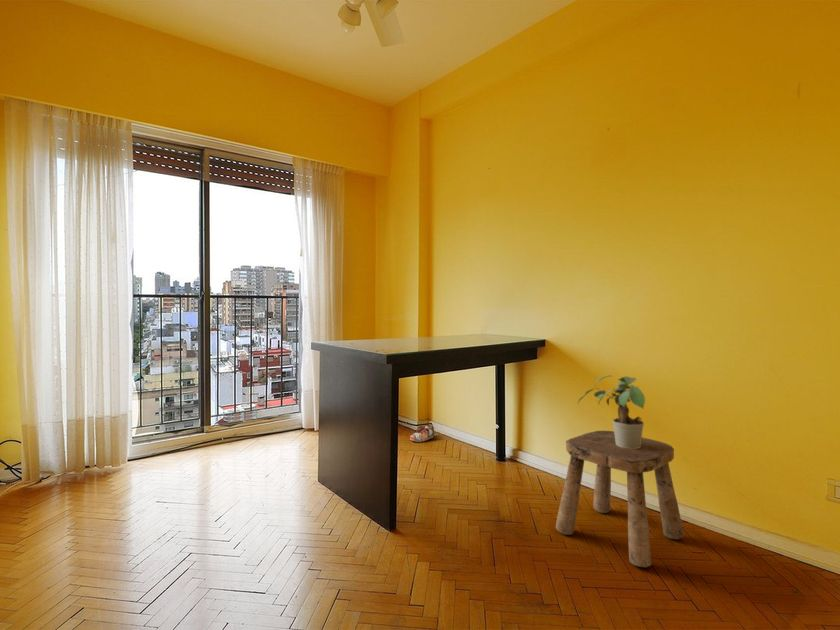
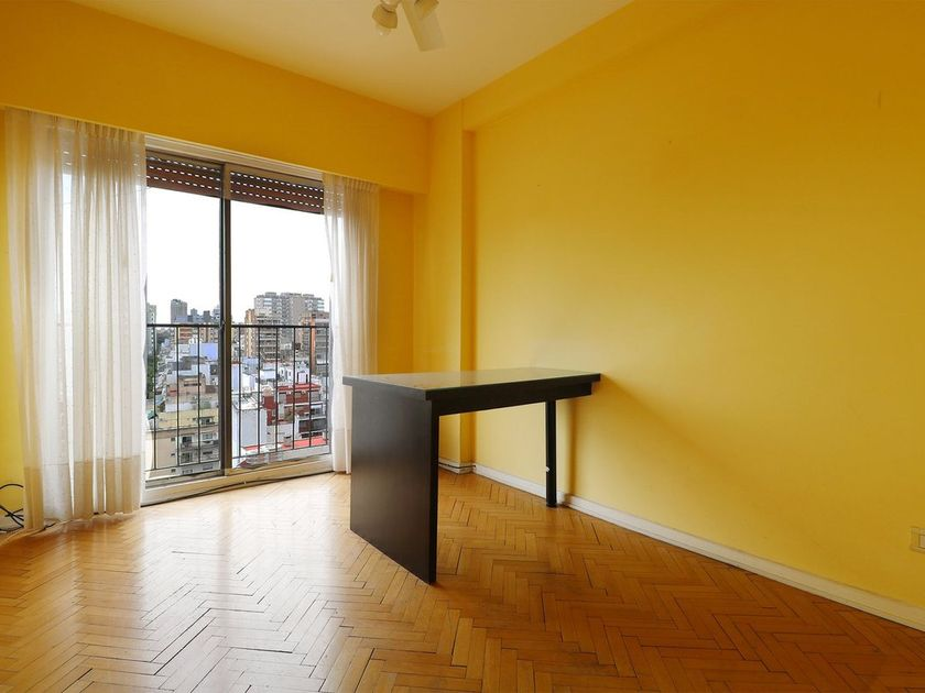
- stool (610, 489)
- shoe (424, 432)
- potted plant (618, 409)
